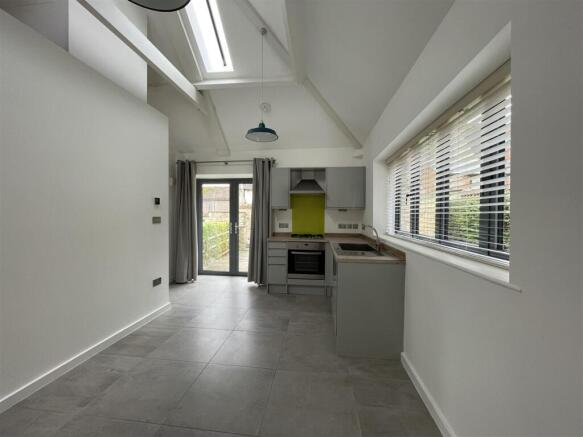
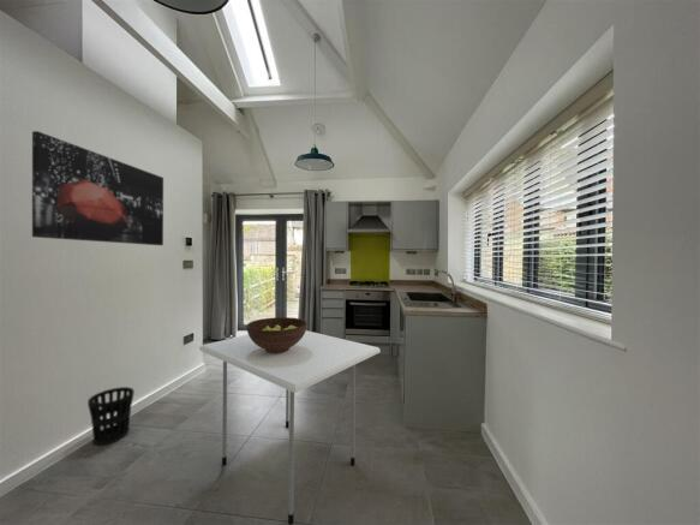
+ wall art (112, 201)
+ wastebasket (112, 414)
+ fruit bowl (277, 336)
+ dining table (288, 404)
